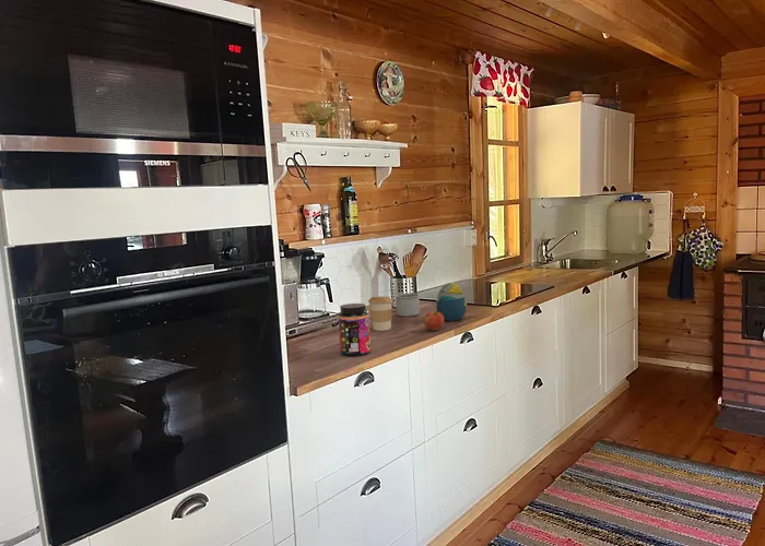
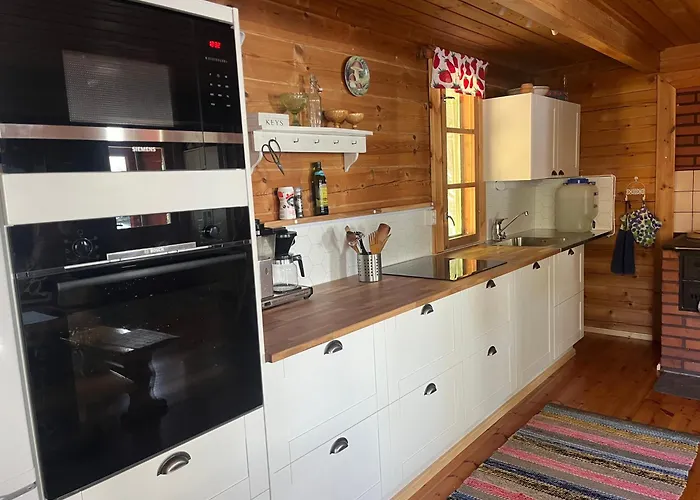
- mug (407, 304)
- coffee cup (380, 311)
- decorative egg (450, 300)
- jar (354, 329)
- apple (434, 320)
